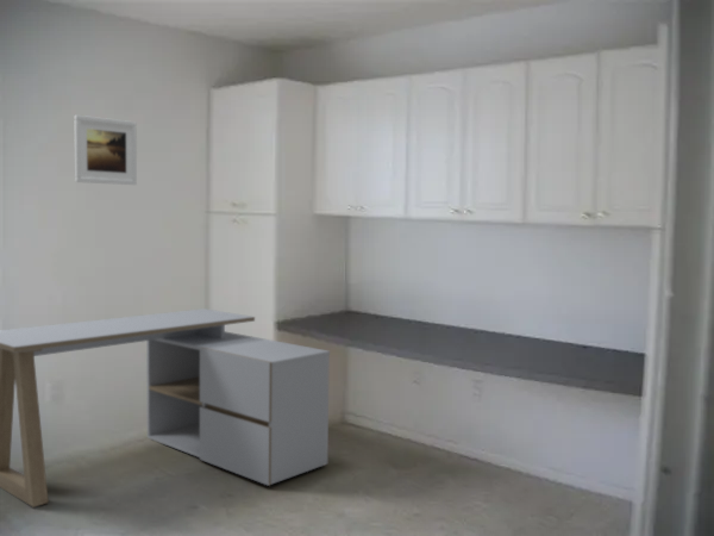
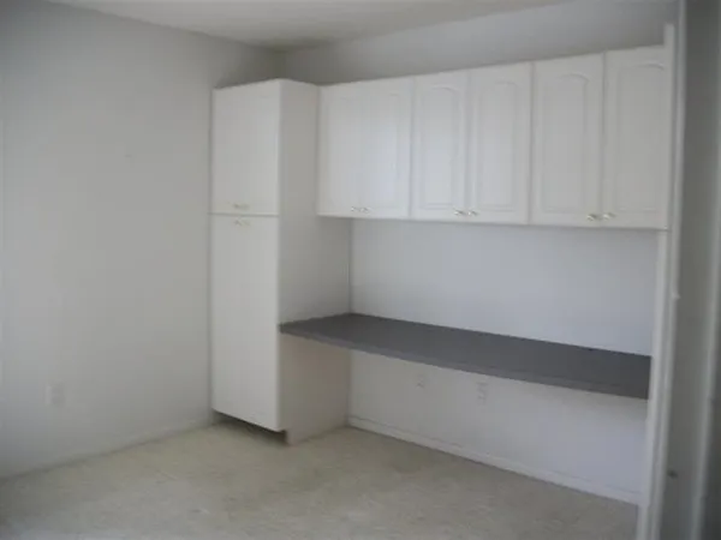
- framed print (106, 151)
- desk (158, 403)
